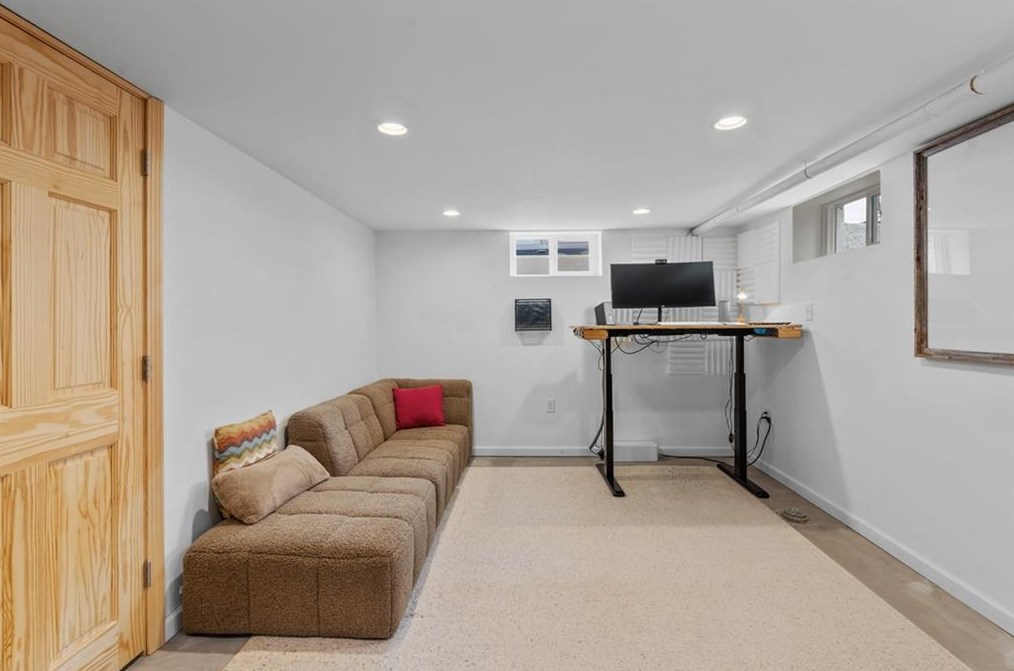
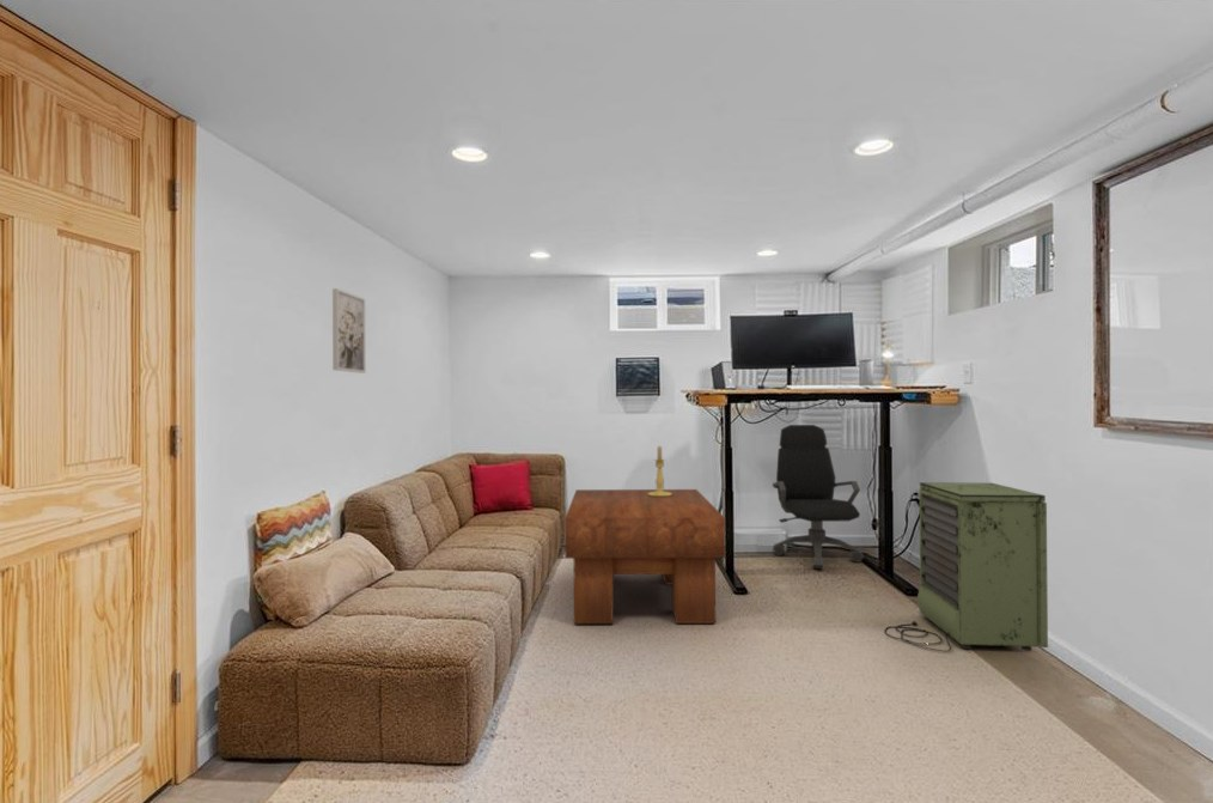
+ storage cabinet (952, 561)
+ candle holder (659, 469)
+ office chair (816, 492)
+ coffee table (640, 548)
+ wall art (349, 333)
